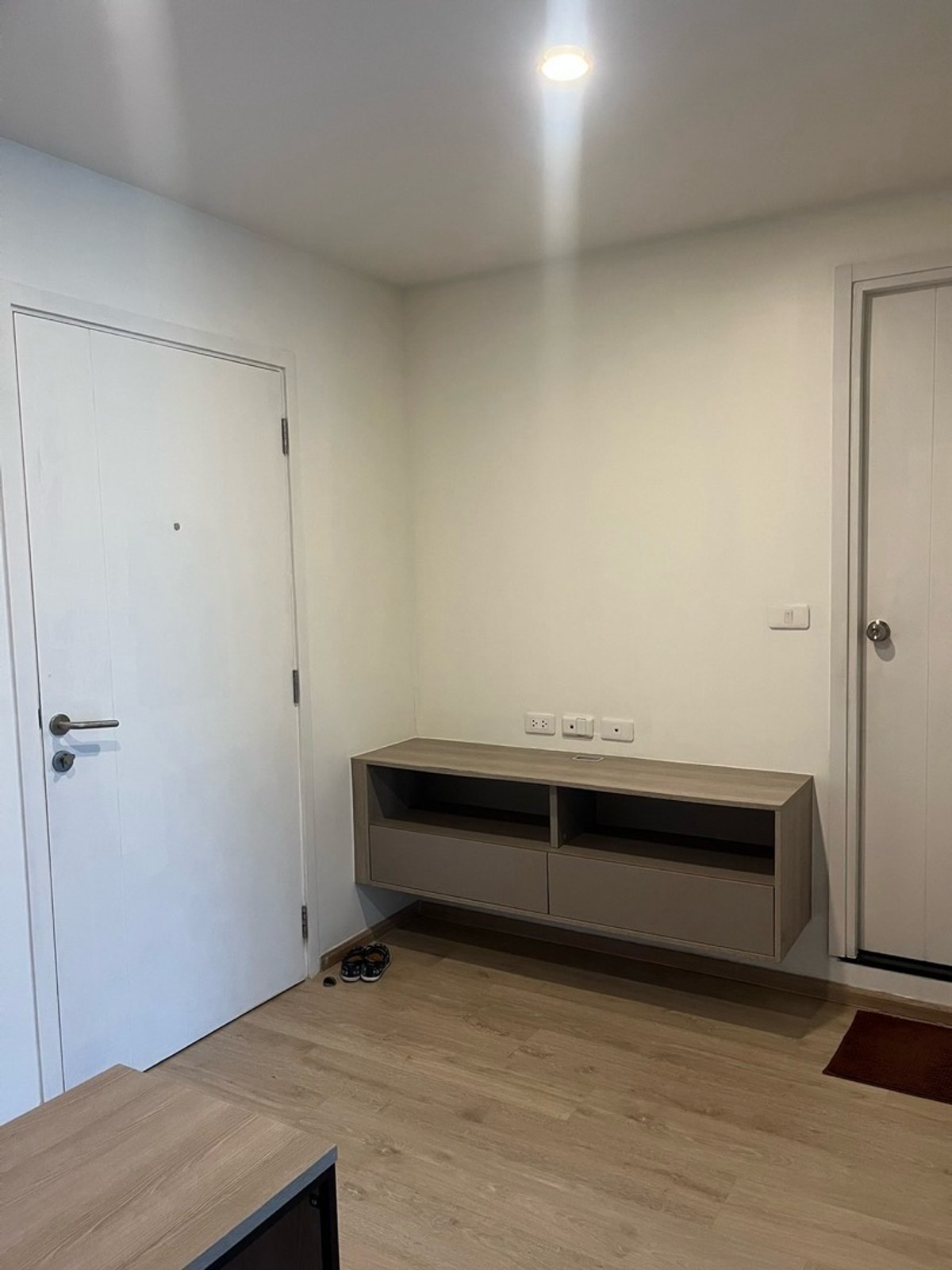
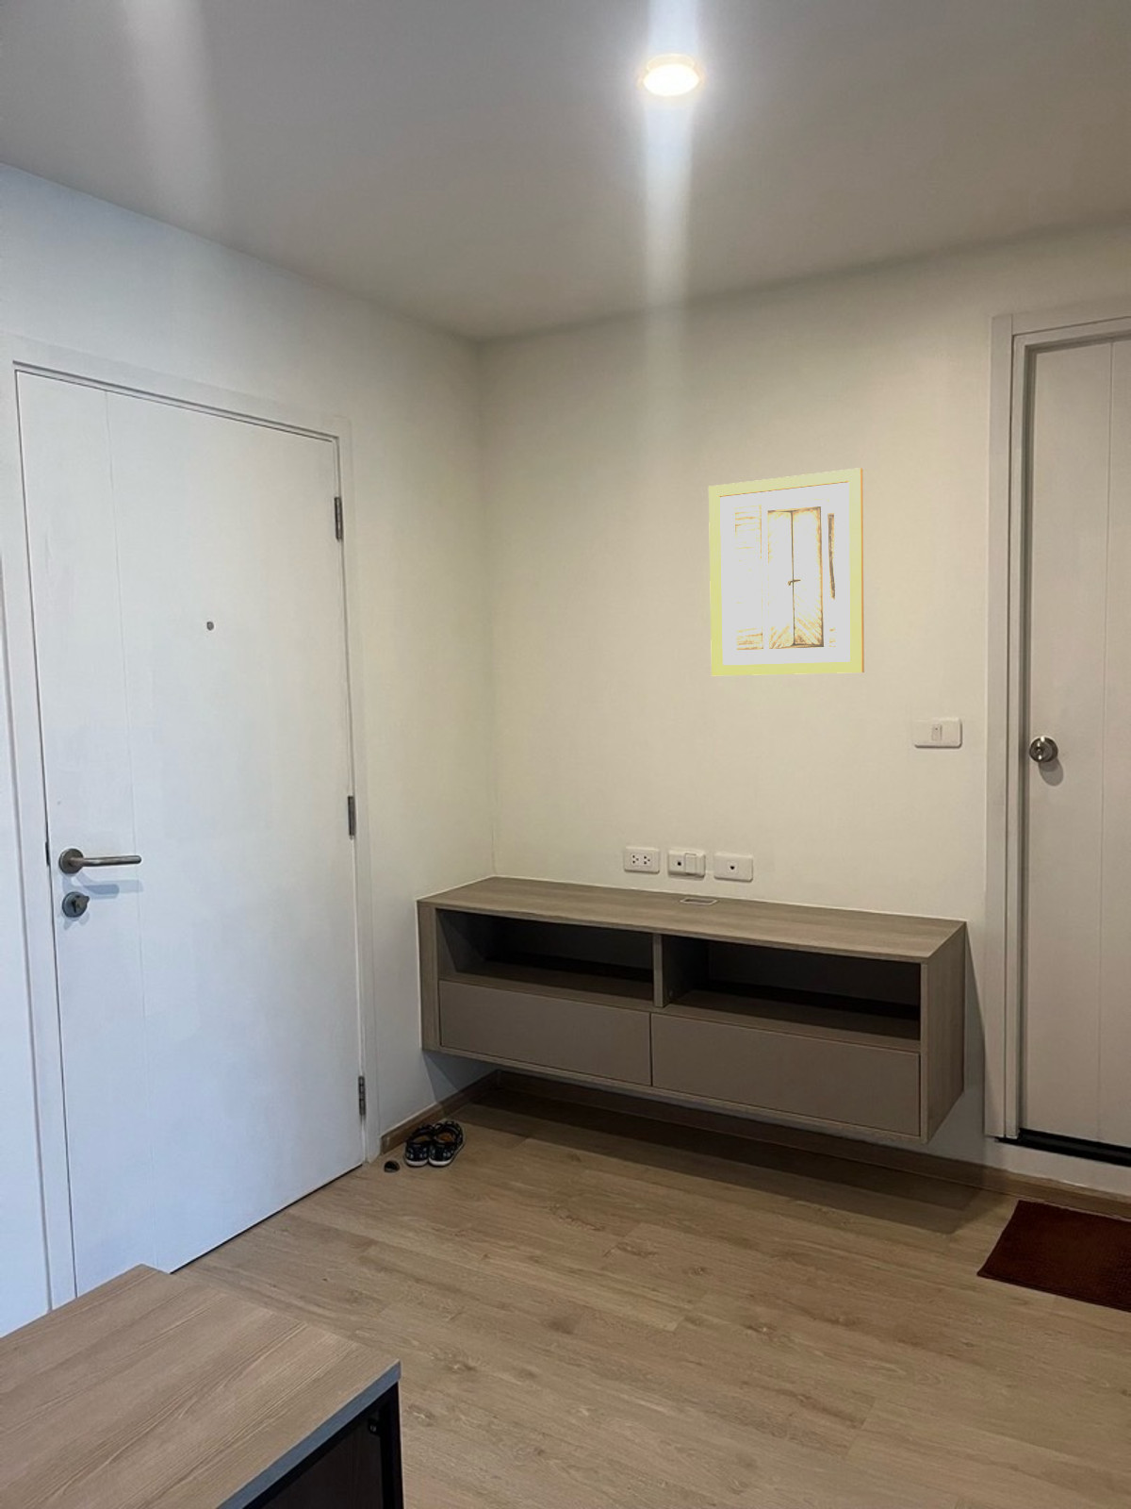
+ wall art (783, 576)
